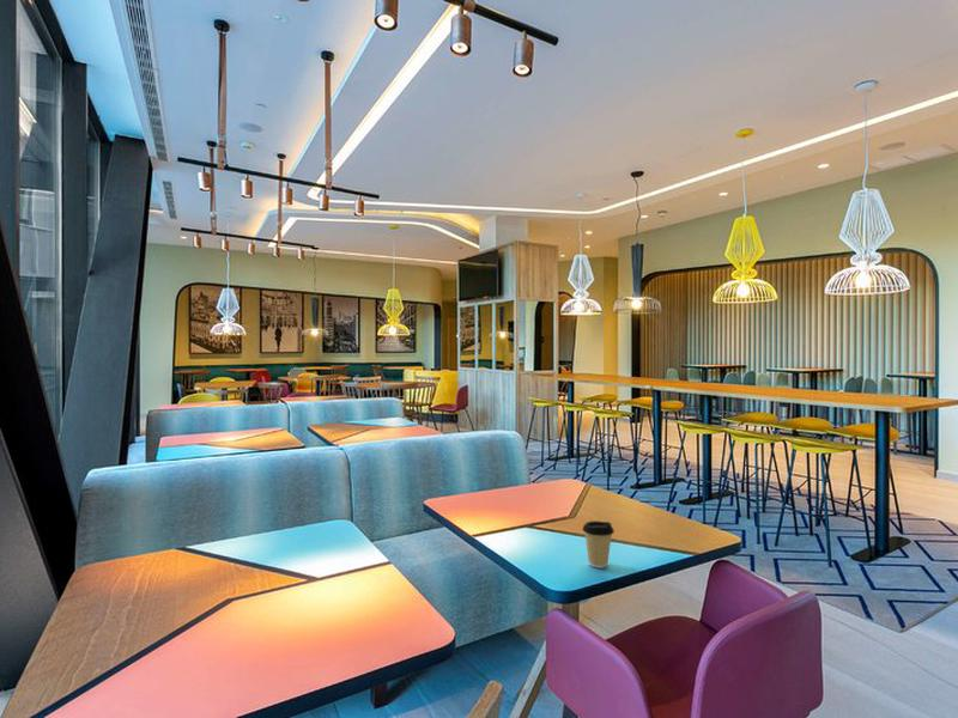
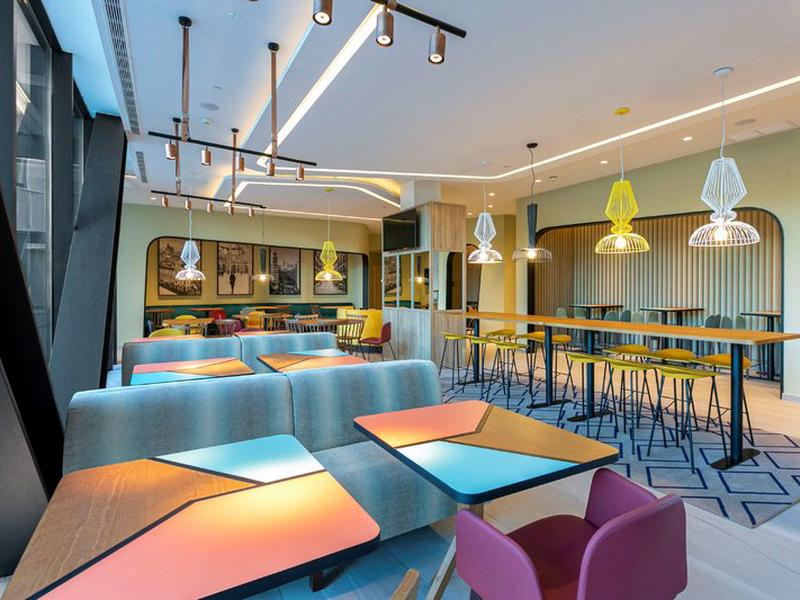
- coffee cup (598, 543)
